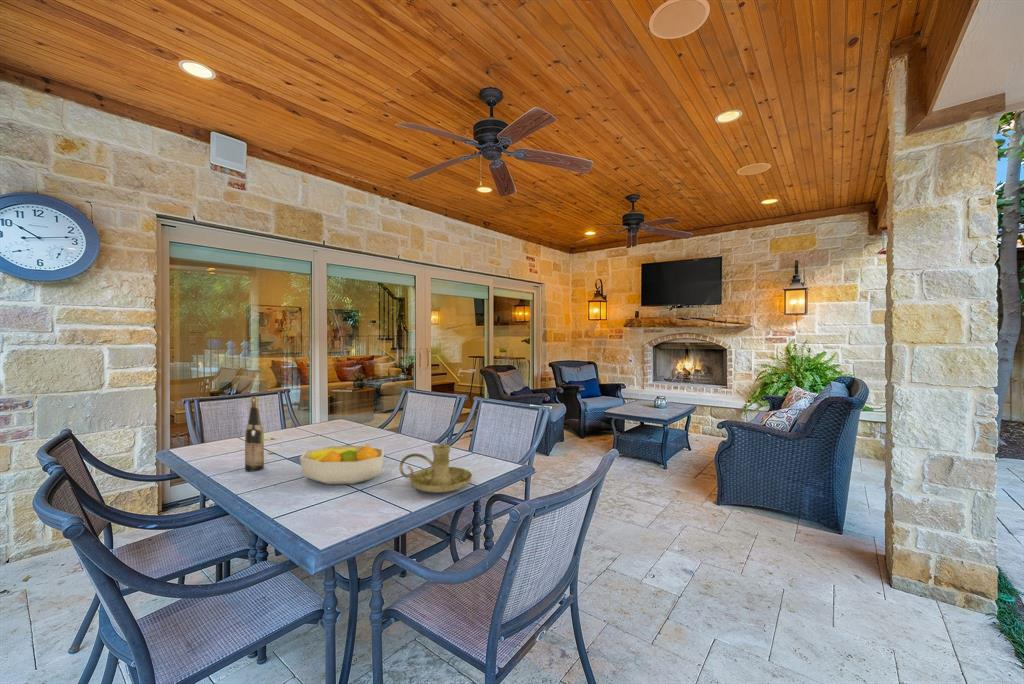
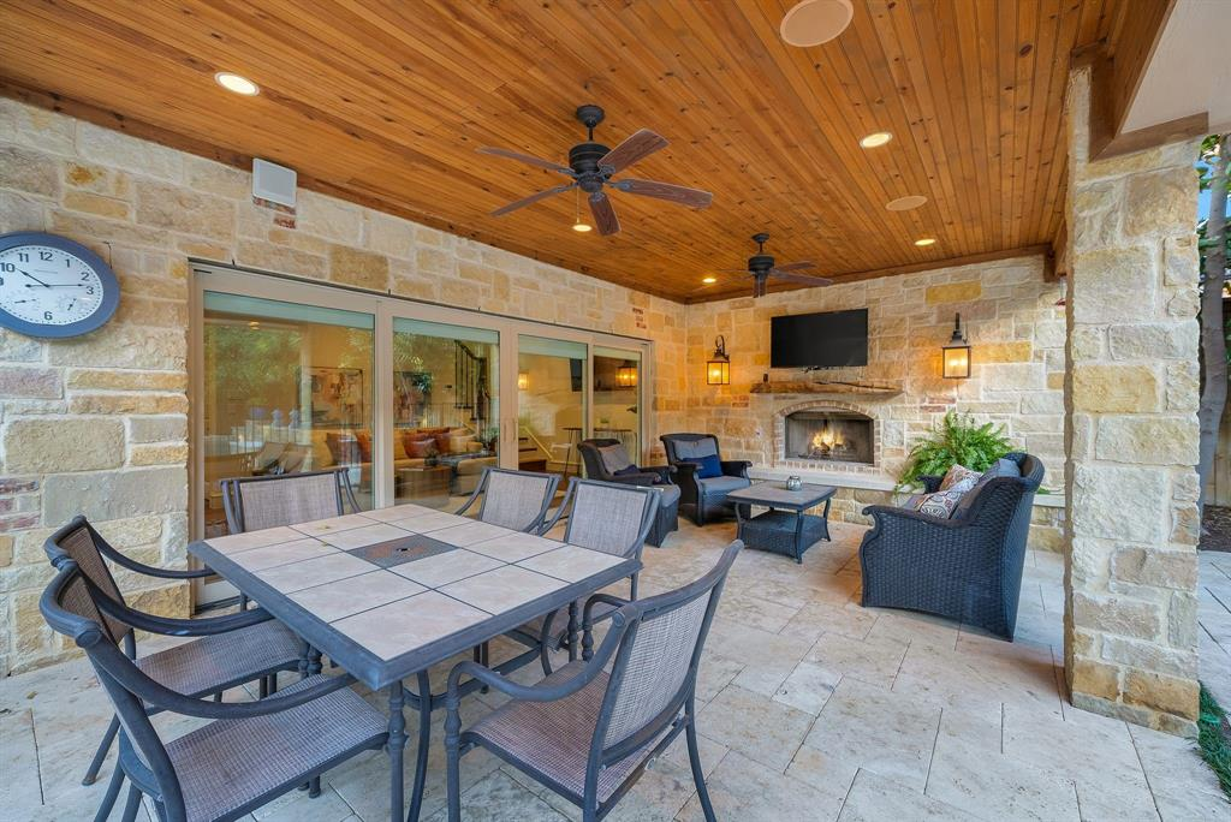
- fruit bowl (343, 459)
- candle holder (434, 466)
- wine bottle (254, 432)
